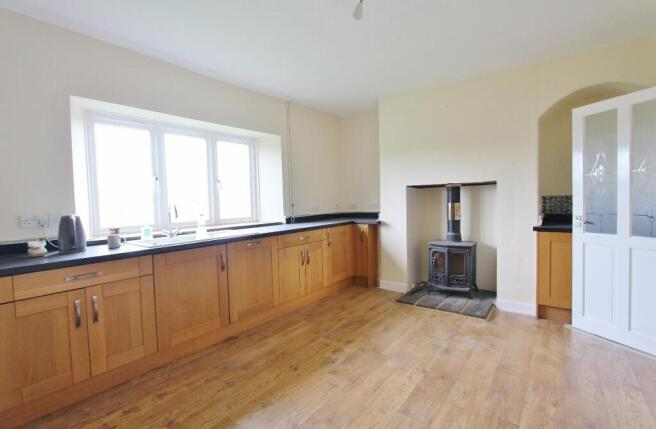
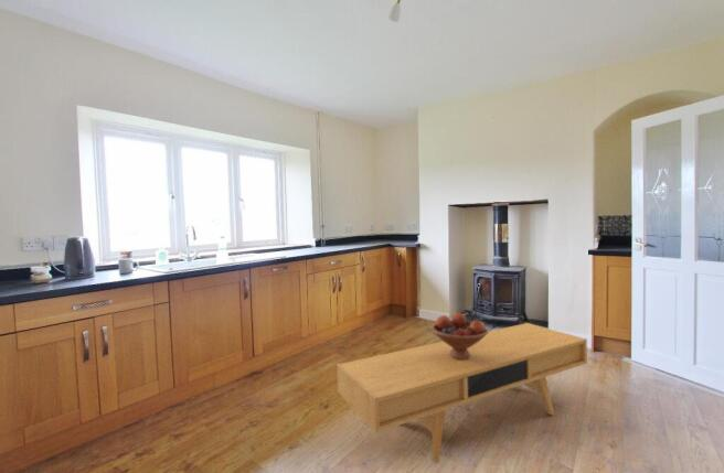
+ tv console (470, 384)
+ fruit bowl (459, 335)
